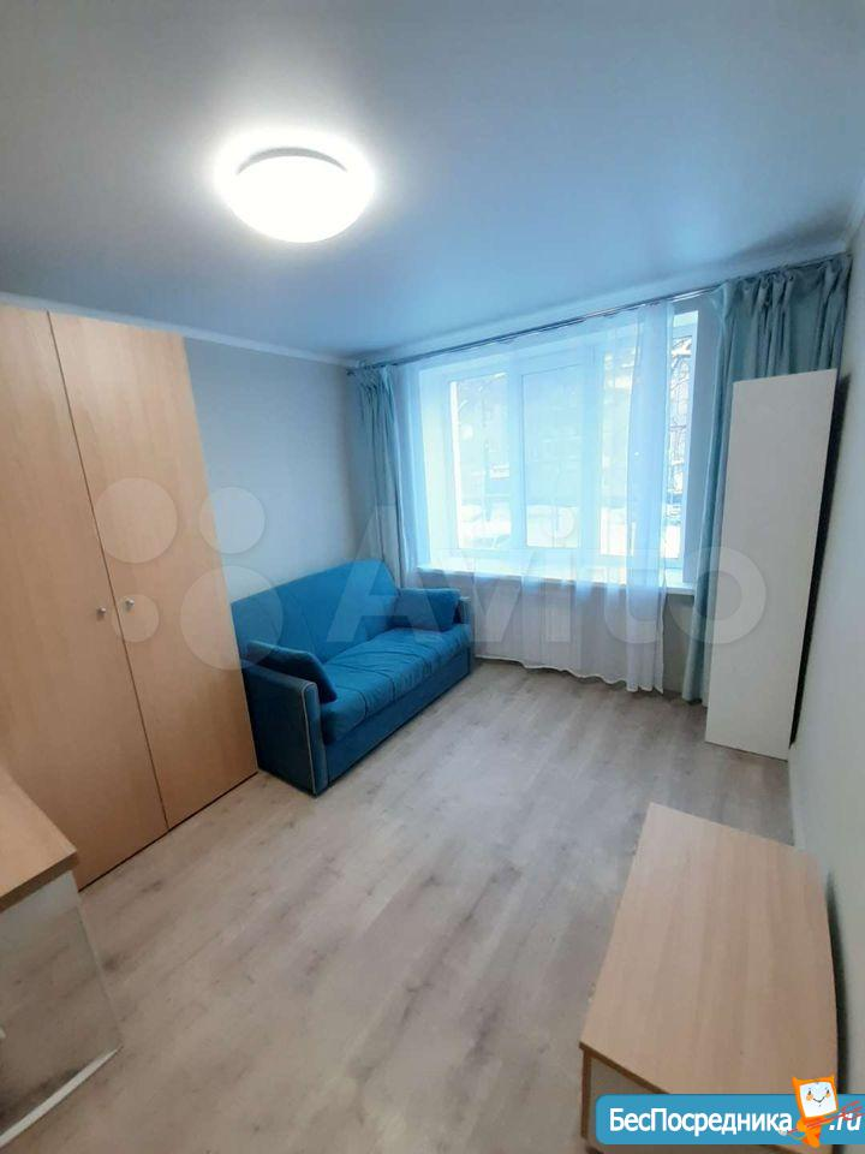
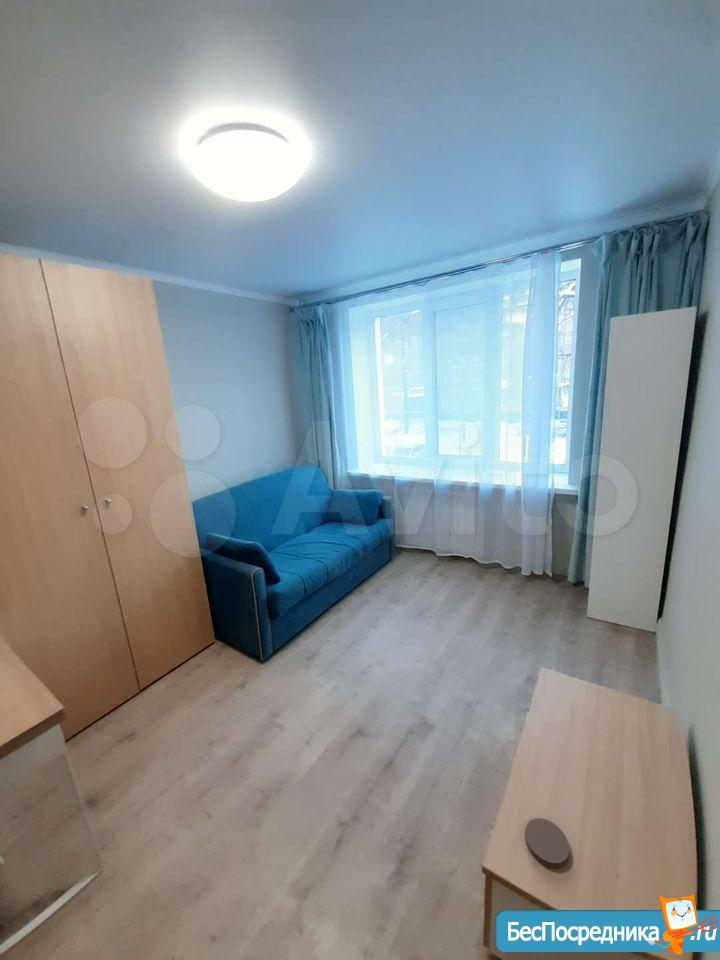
+ coaster (546, 841)
